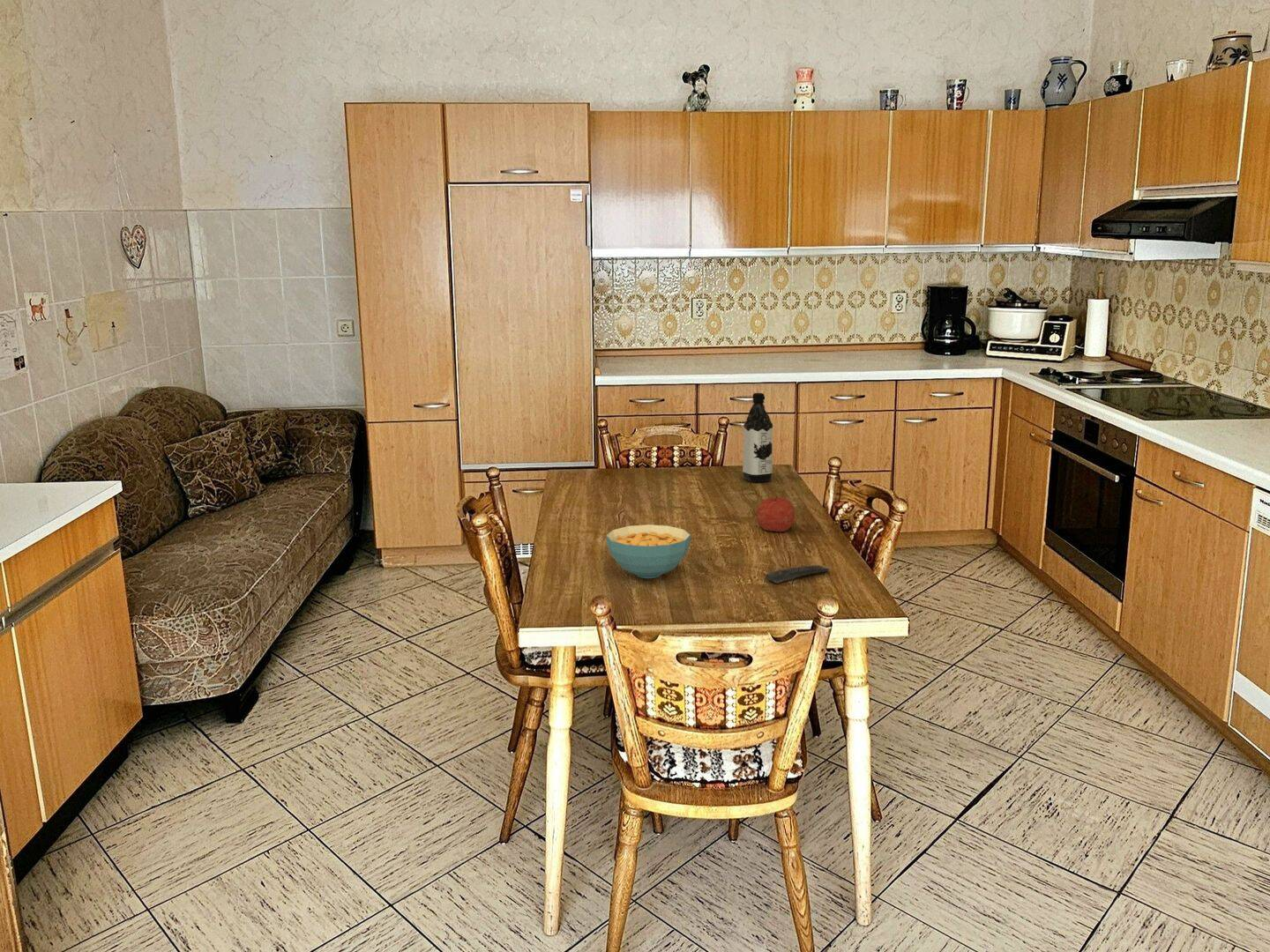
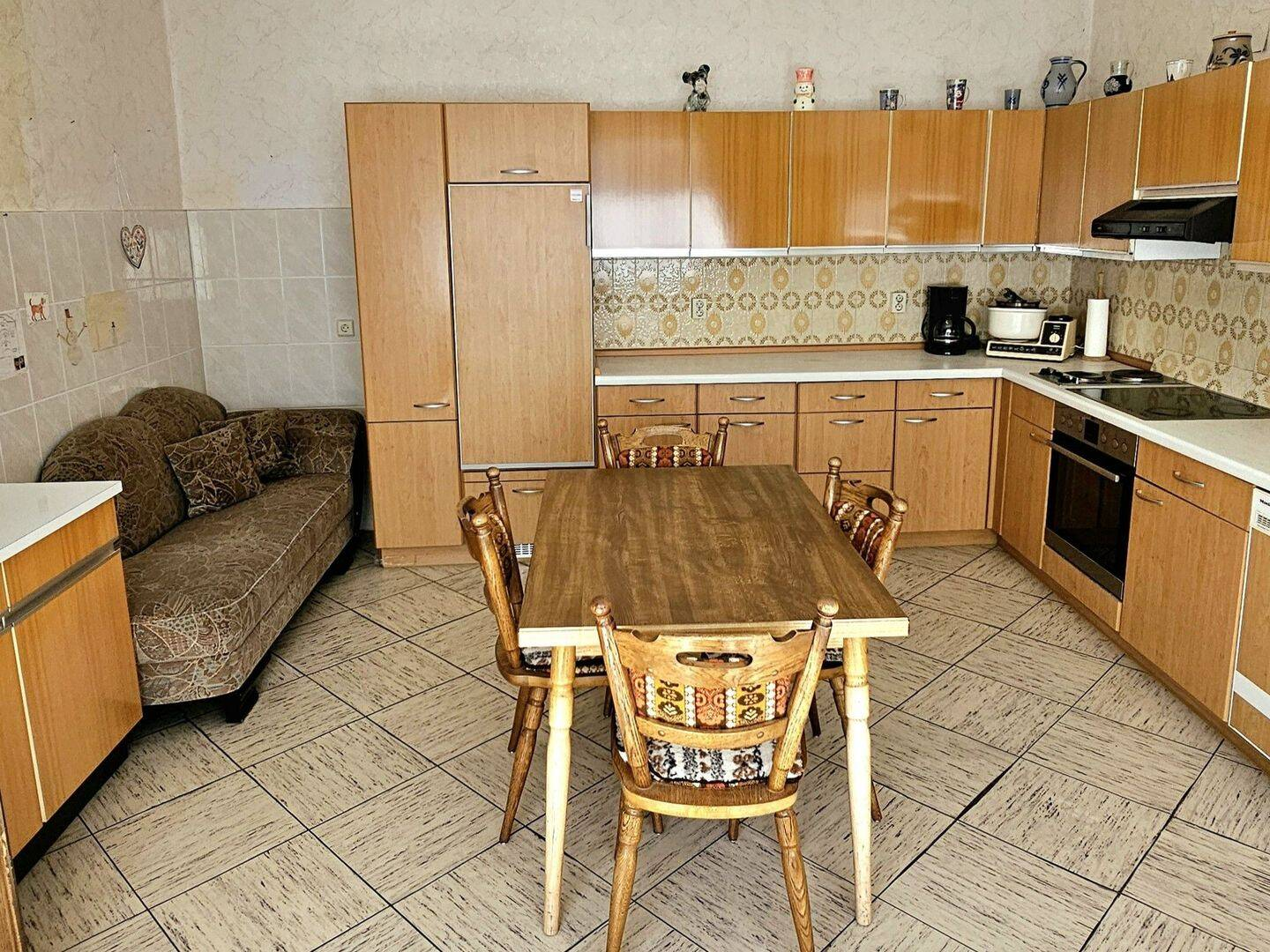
- water bottle (758, 436)
- fruit (776, 511)
- cereal bowl (648, 554)
- remote control (799, 572)
